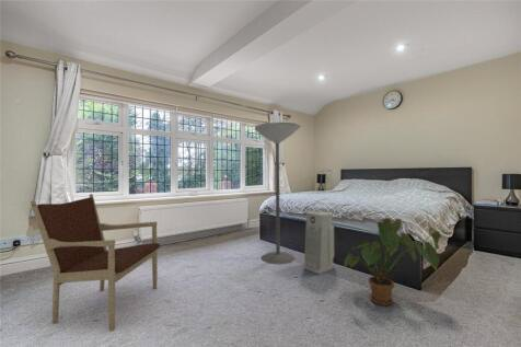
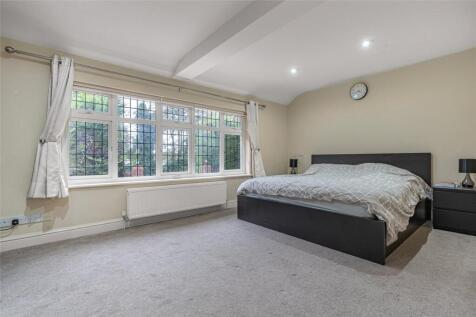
- air purifier (320, 240)
- armchair (102, 250)
- house plant (394, 261)
- floor lamp (277, 192)
